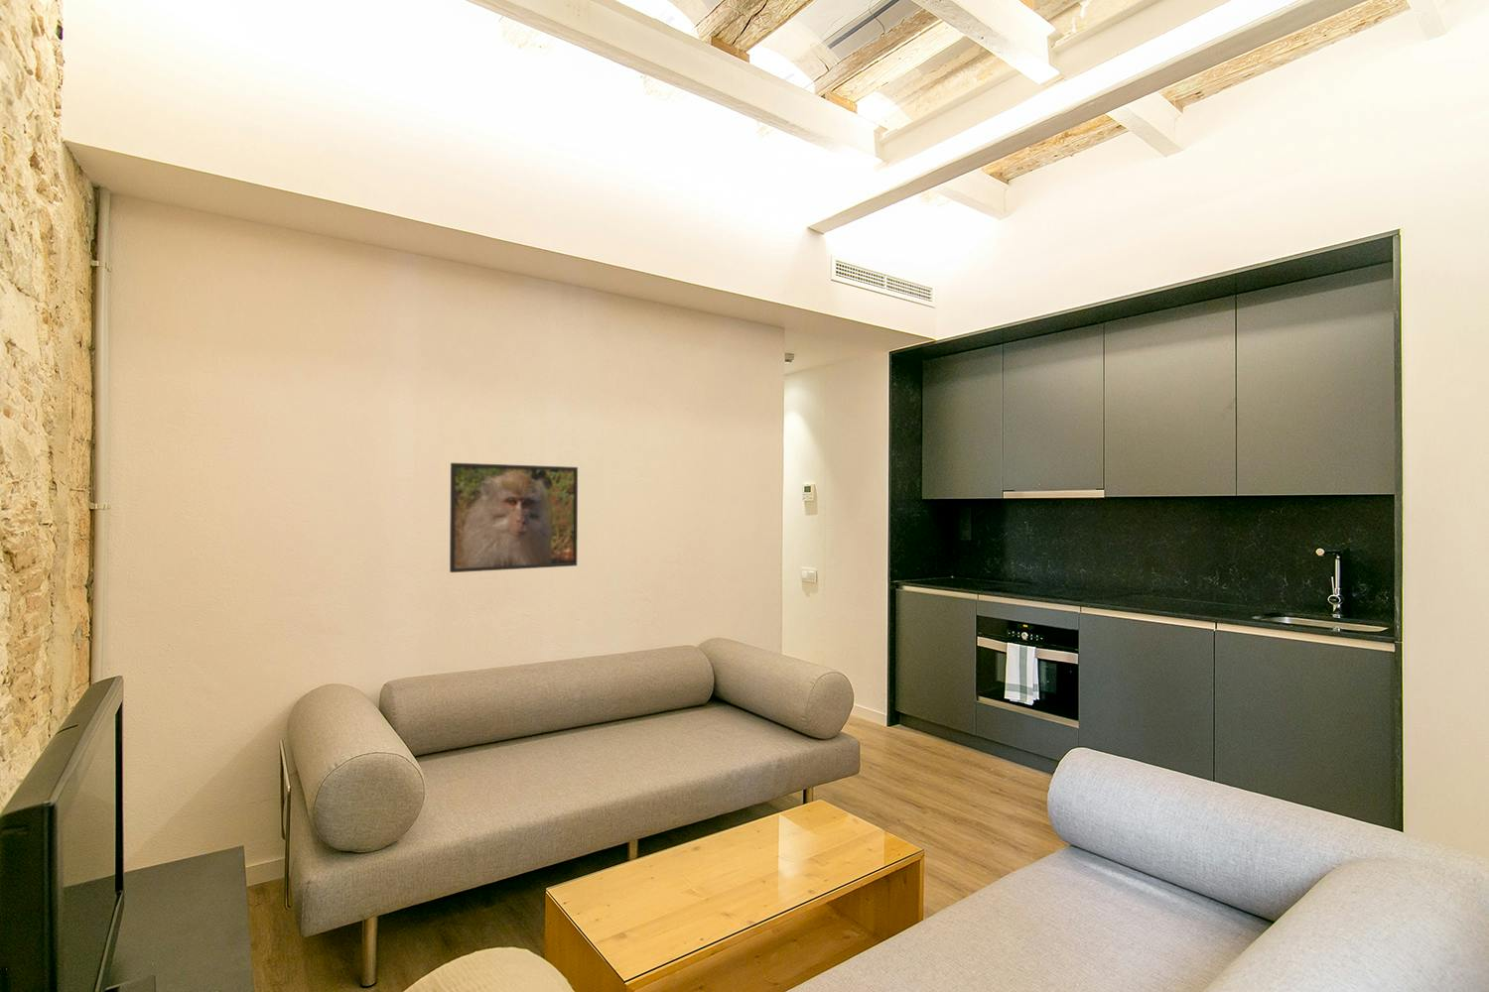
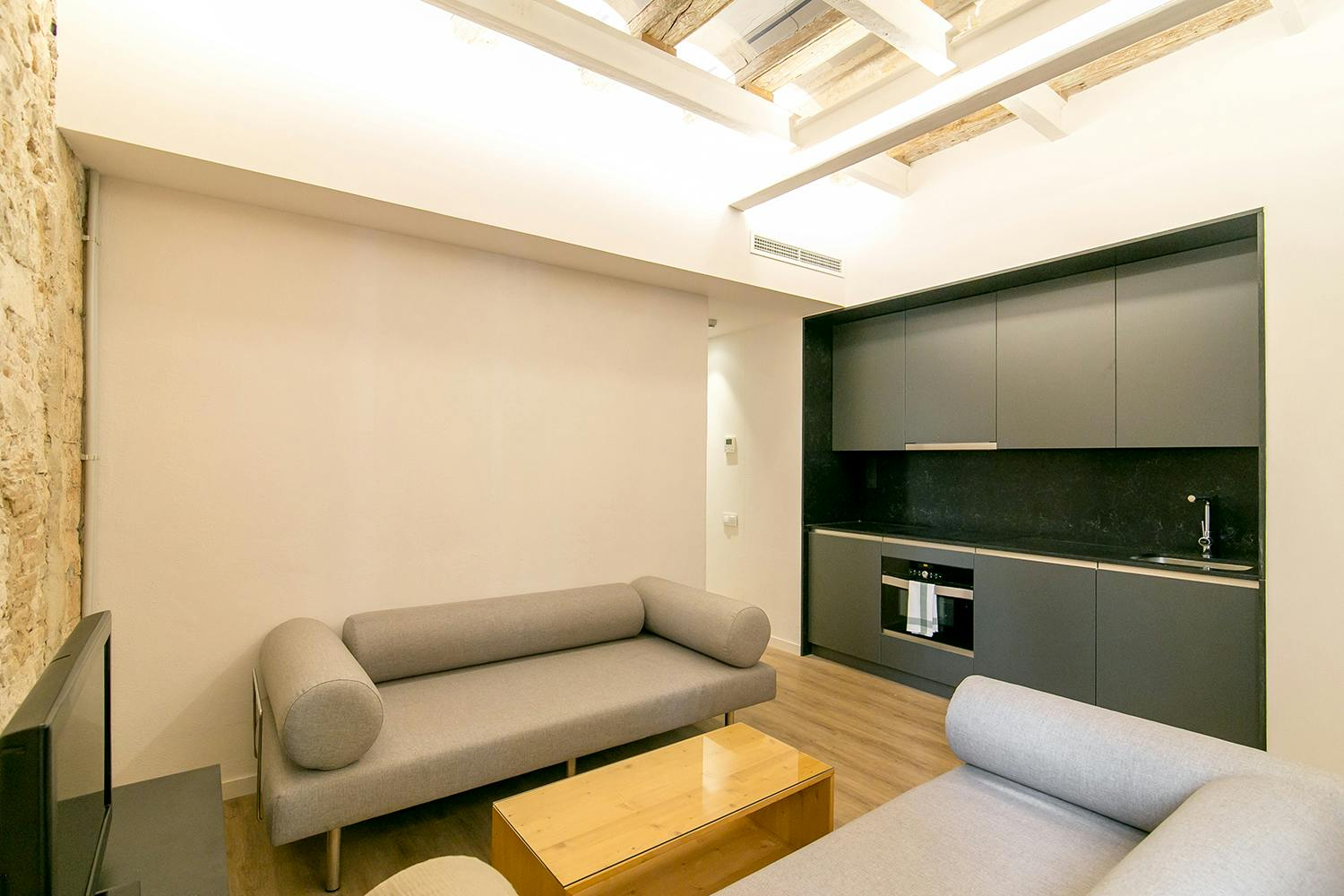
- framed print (516, 517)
